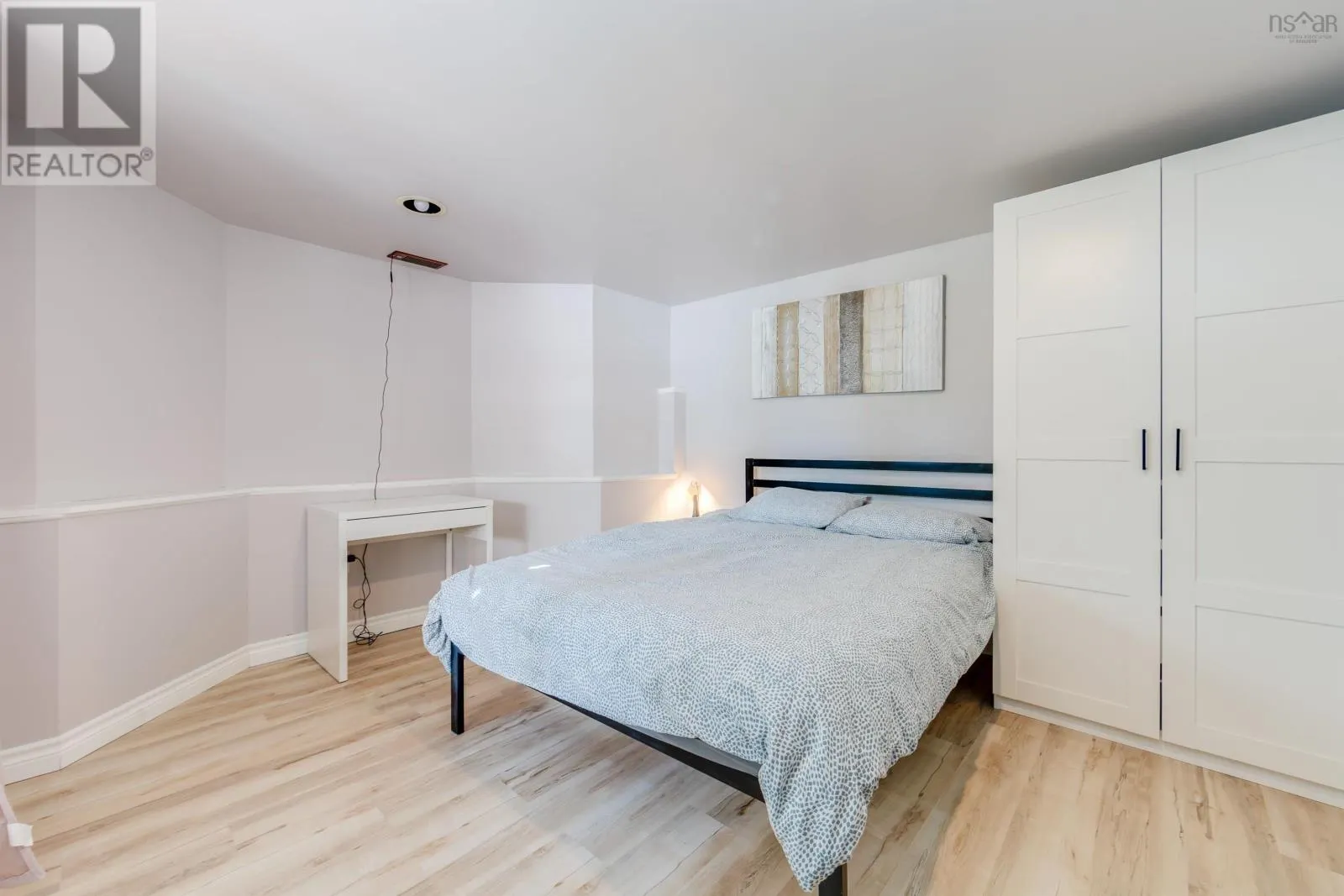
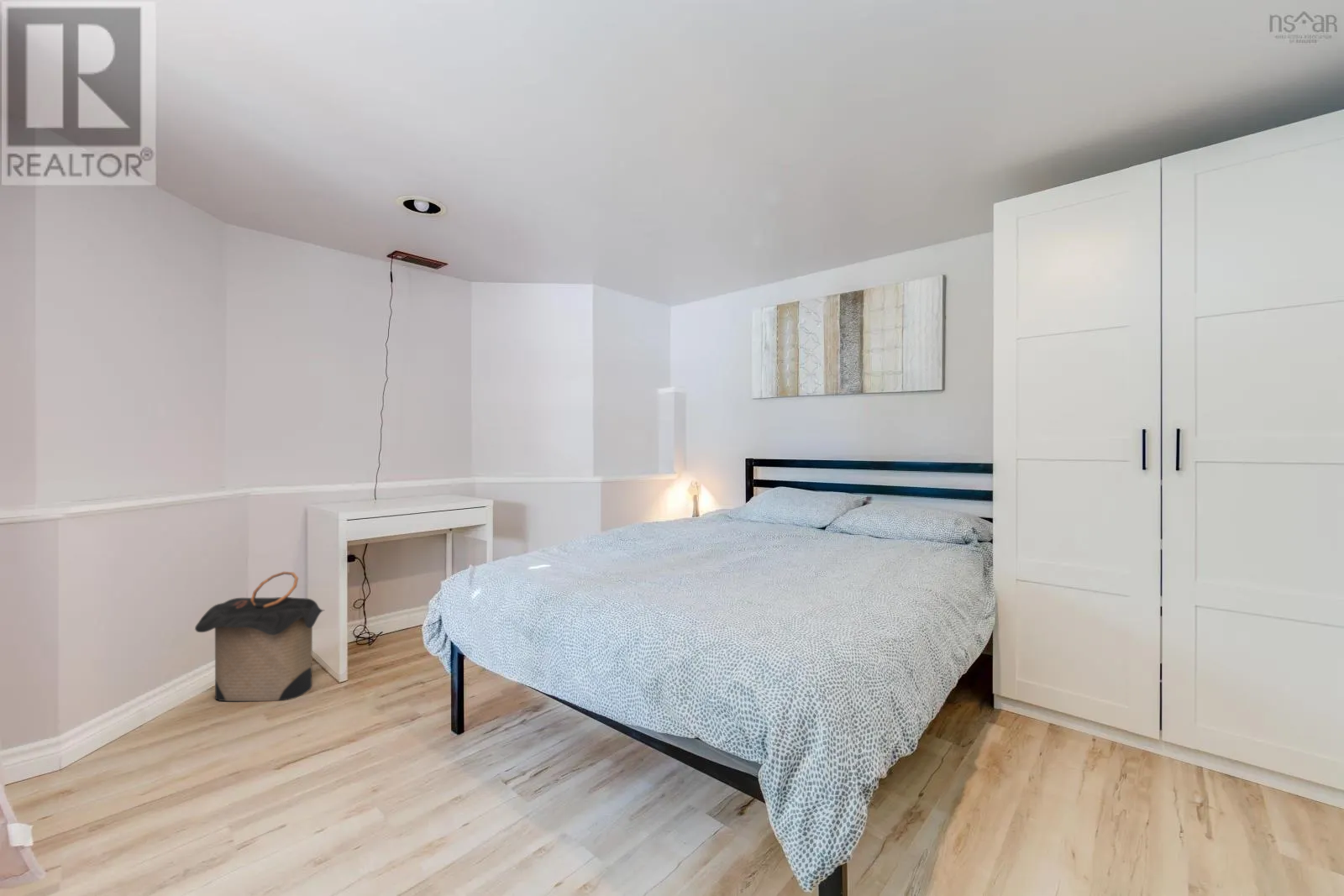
+ laundry hamper (260, 634)
